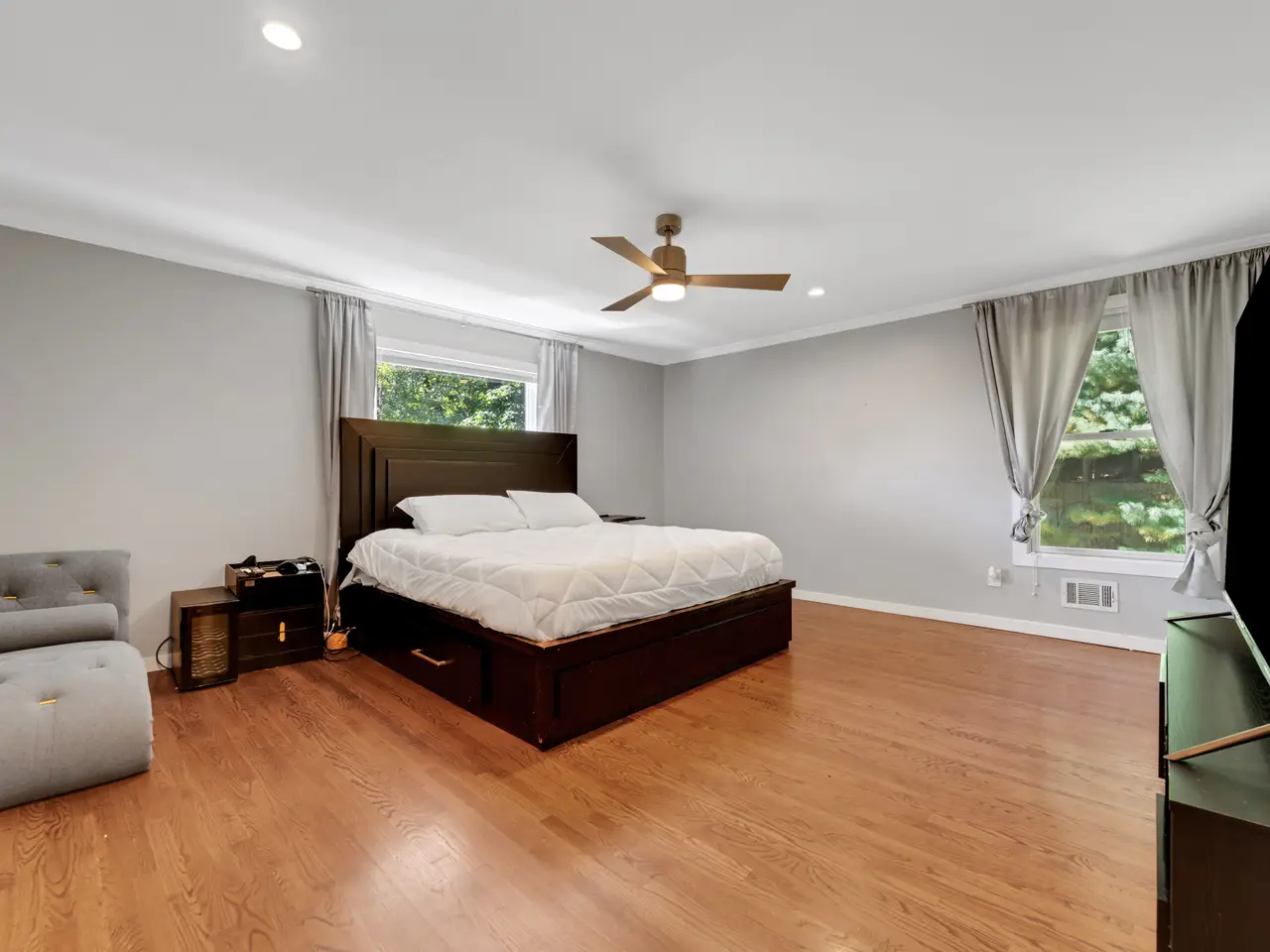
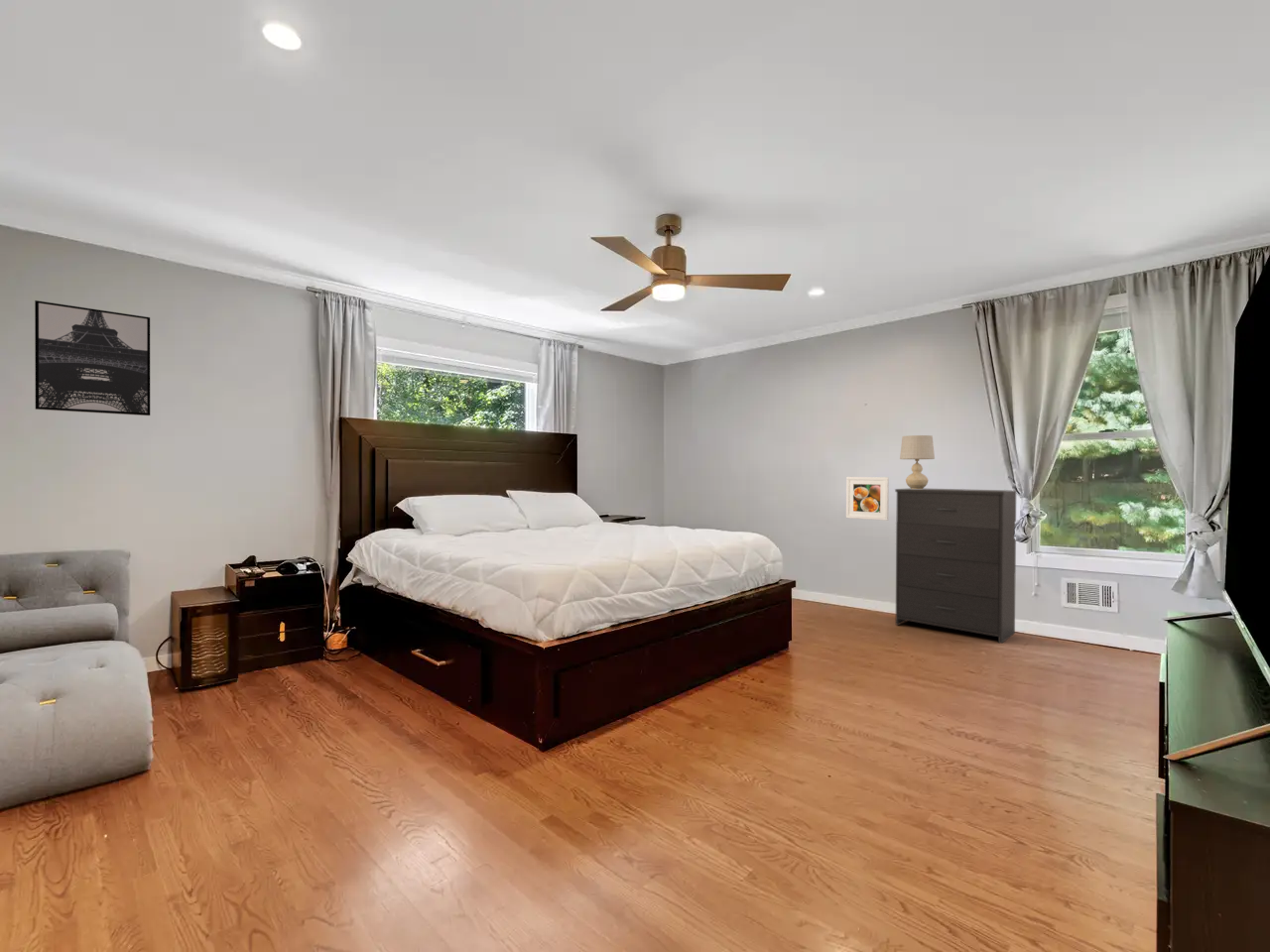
+ dresser (953, 559)
+ table lamp (917, 462)
+ wall art (95, 361)
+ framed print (866, 498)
